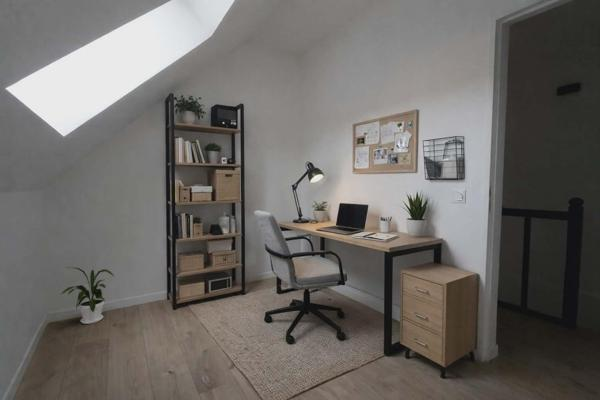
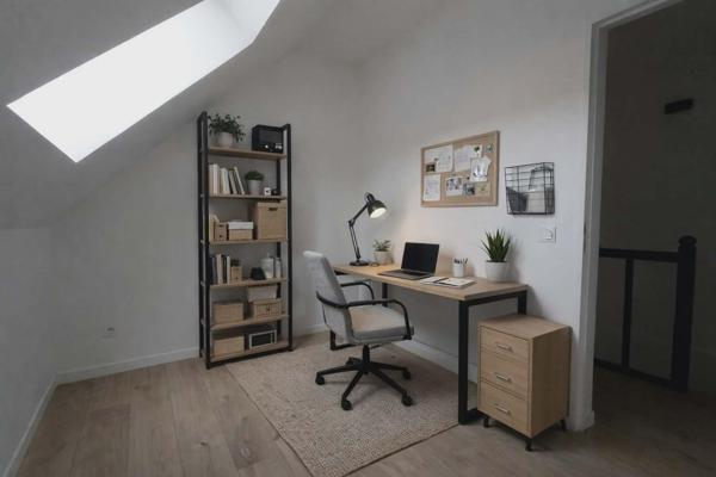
- house plant (89, 293)
